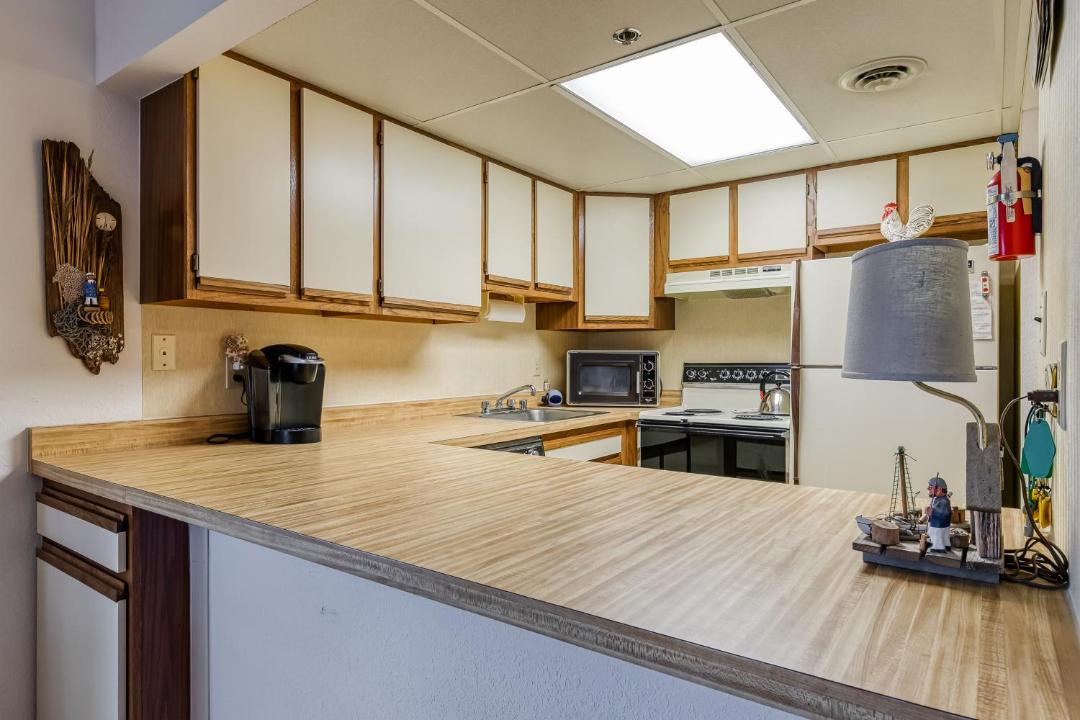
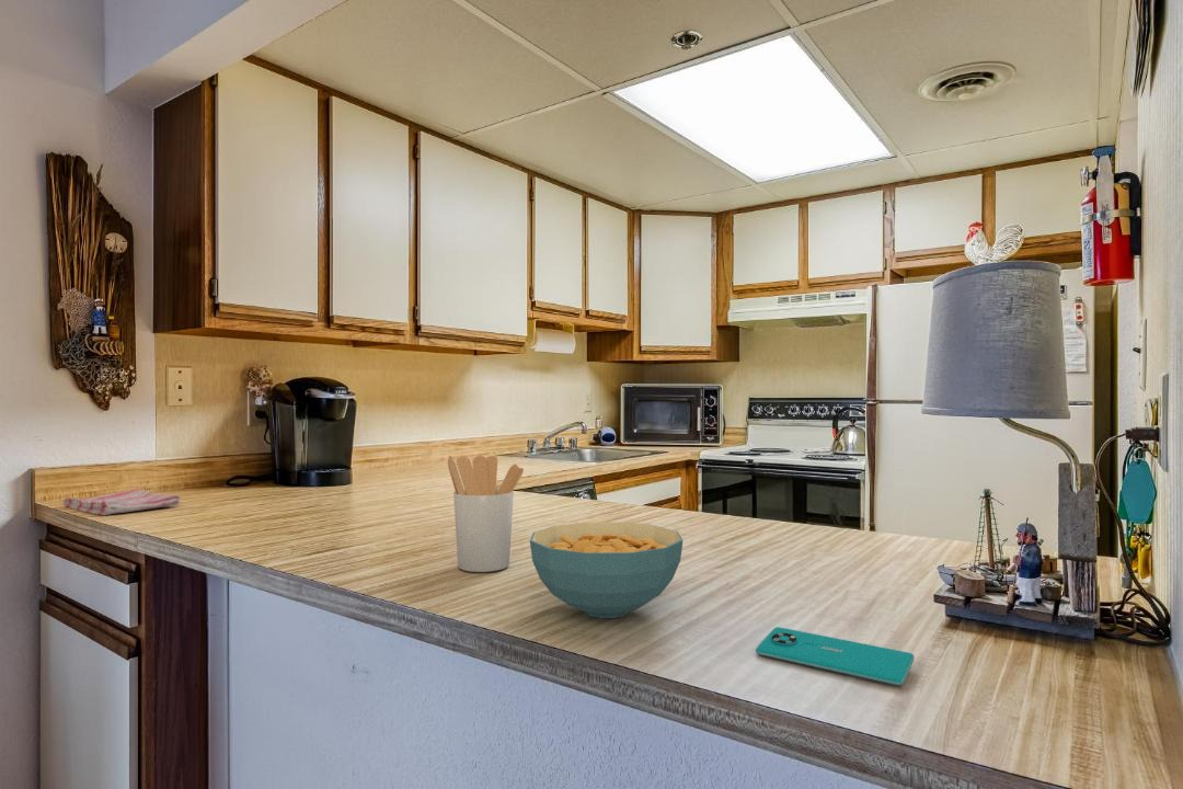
+ utensil holder (481, 507)
+ dish towel (122, 499)
+ smartphone (832, 653)
+ cereal bowl (606, 573)
